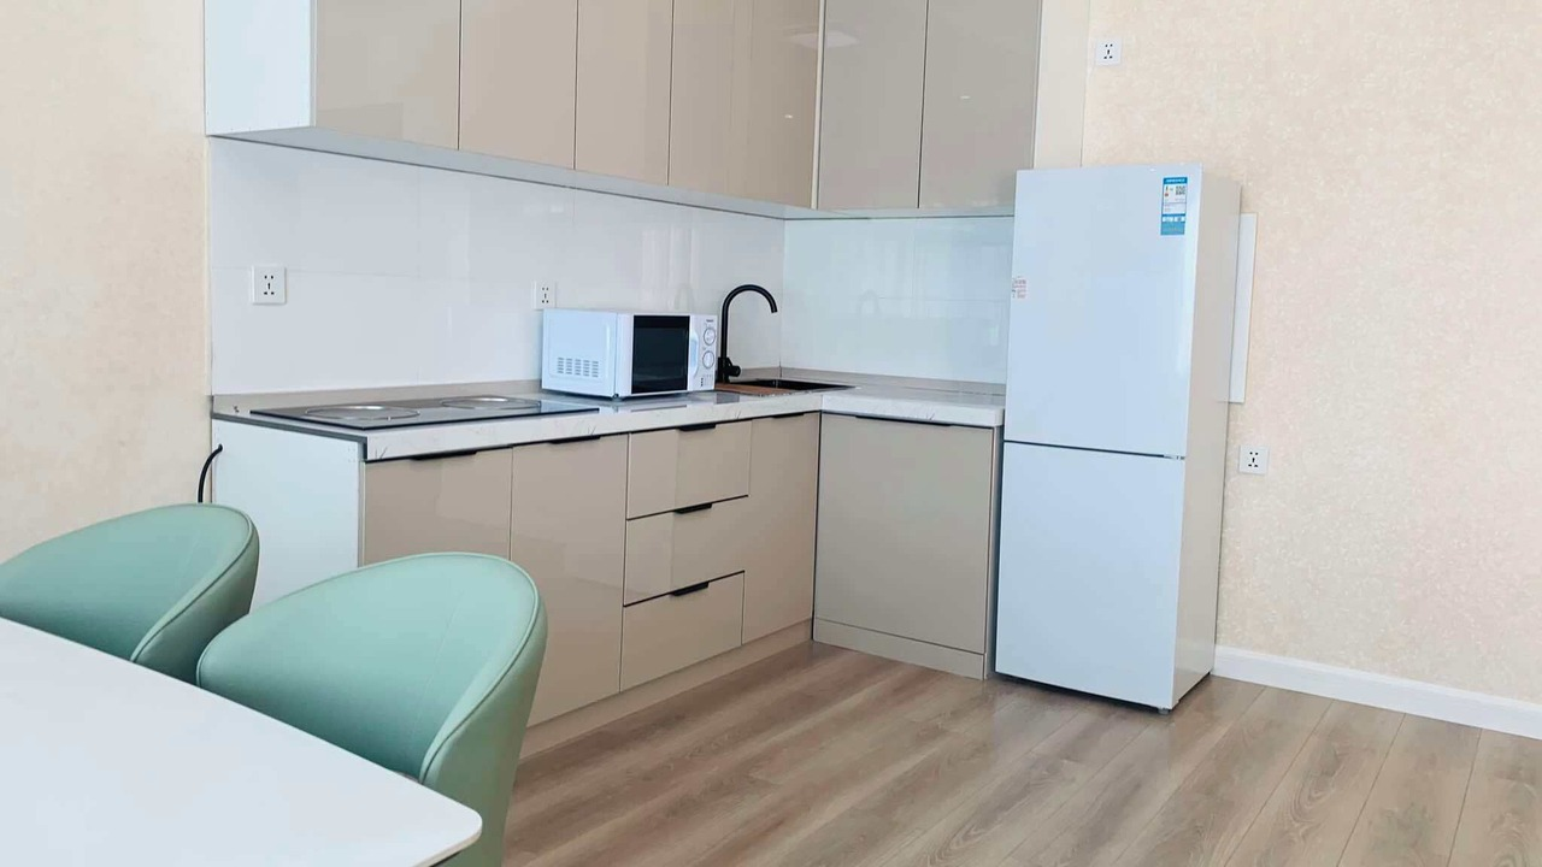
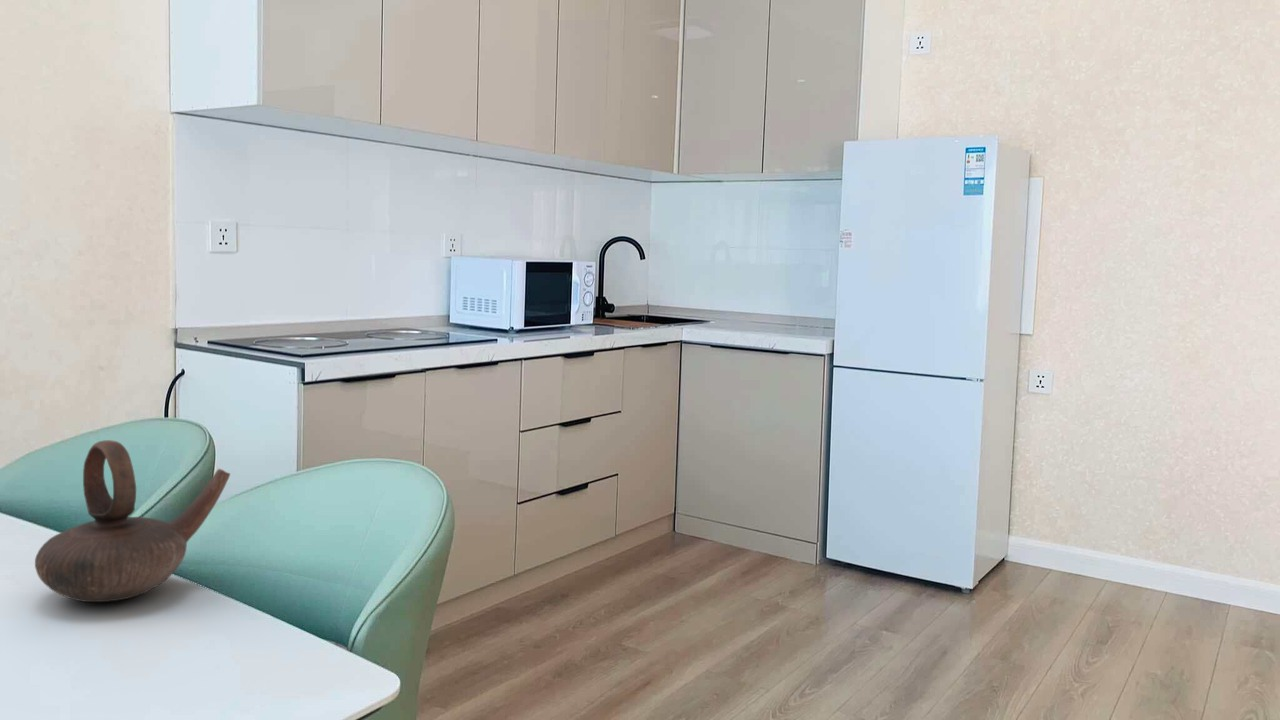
+ teapot (137, 517)
